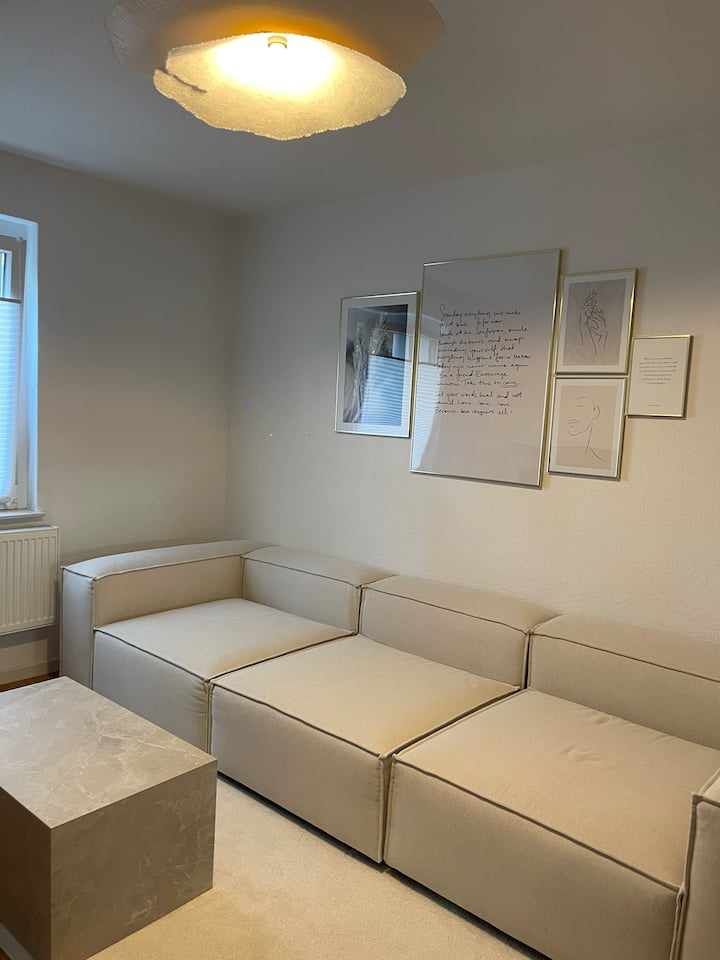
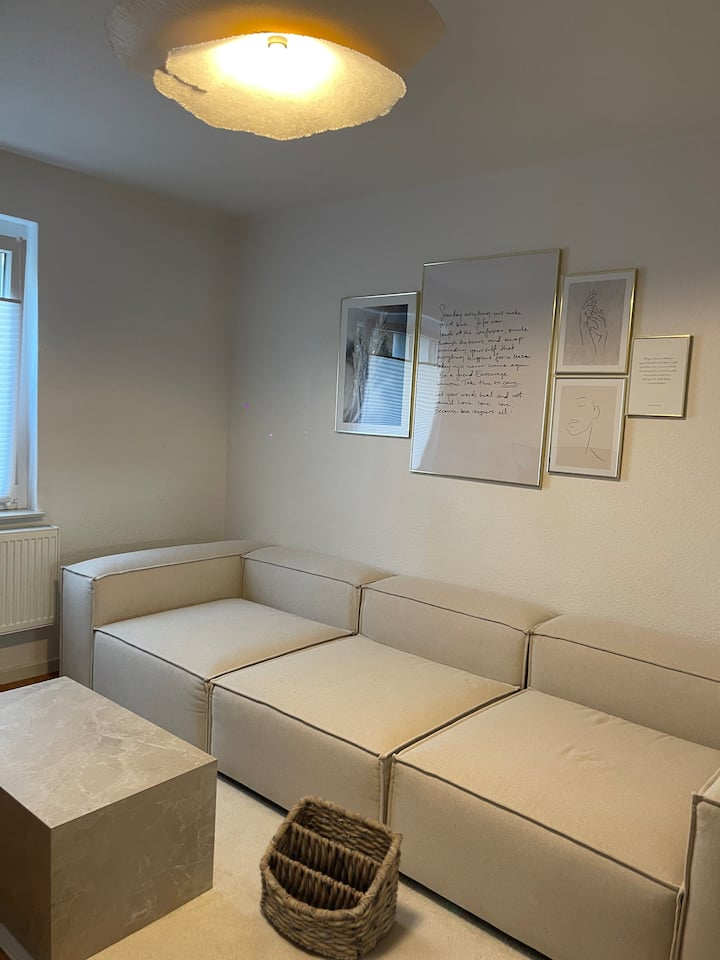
+ basket (325, 873)
